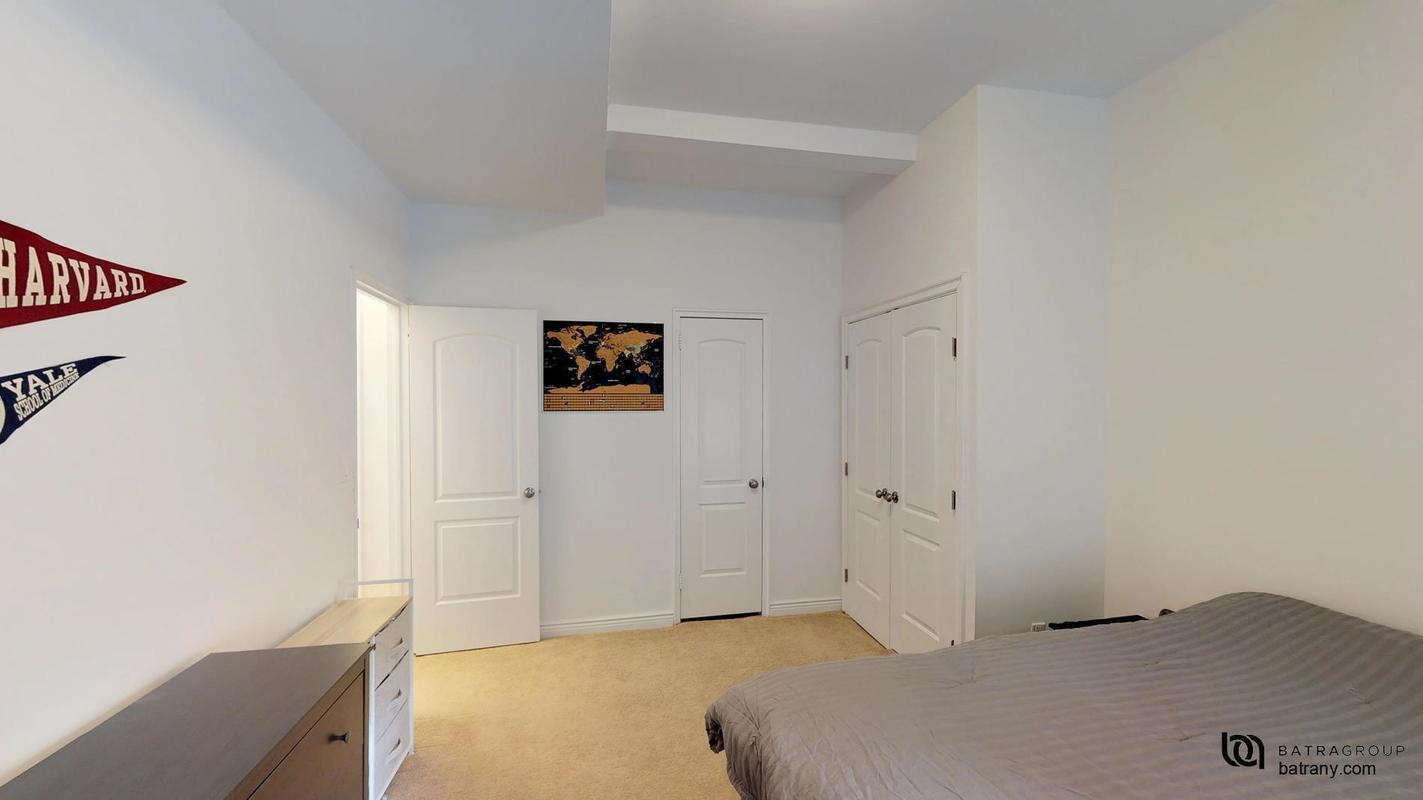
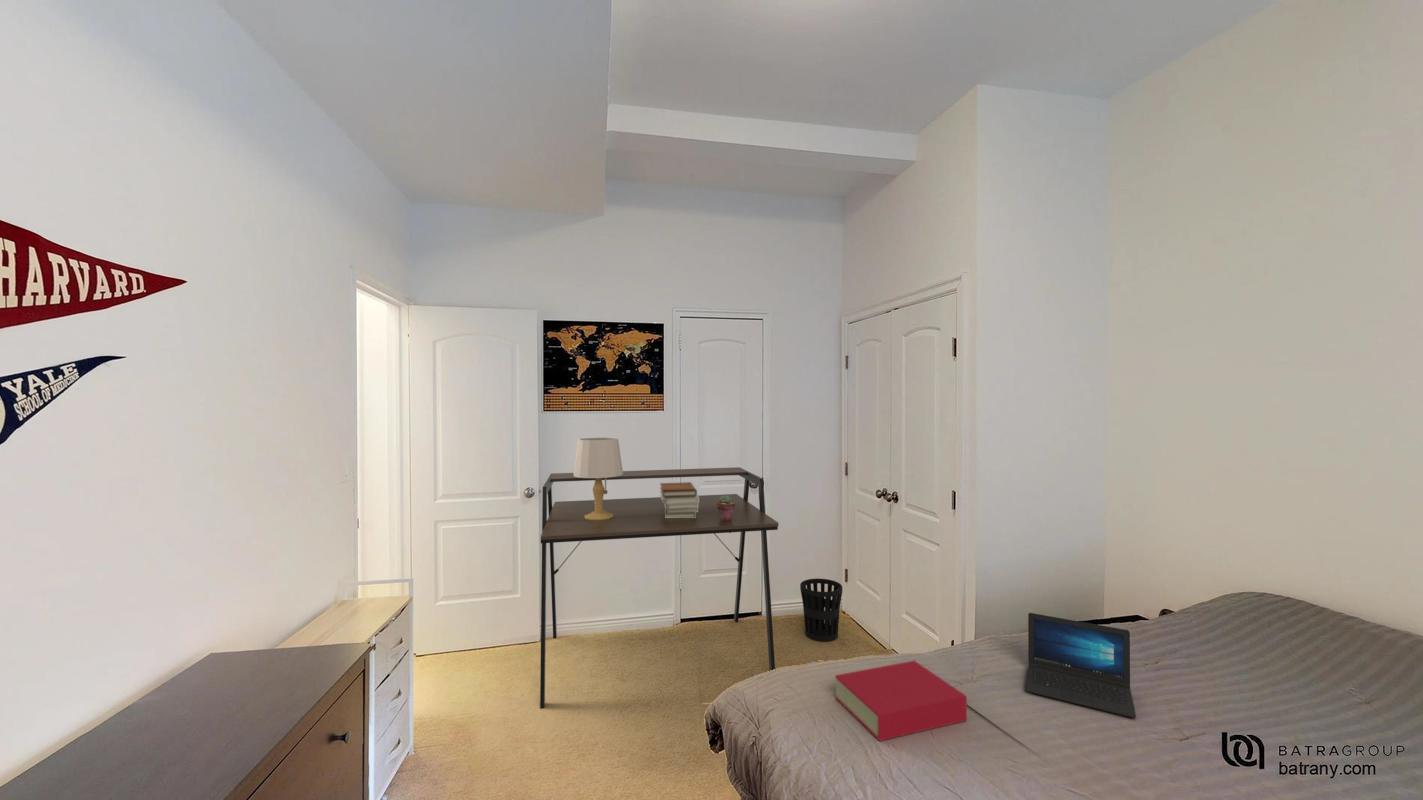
+ laptop (1077, 660)
+ wastebasket (821, 609)
+ book stack (678, 499)
+ book (898, 696)
+ desk (655, 536)
+ table lamp (598, 477)
+ potted succulent (725, 507)
